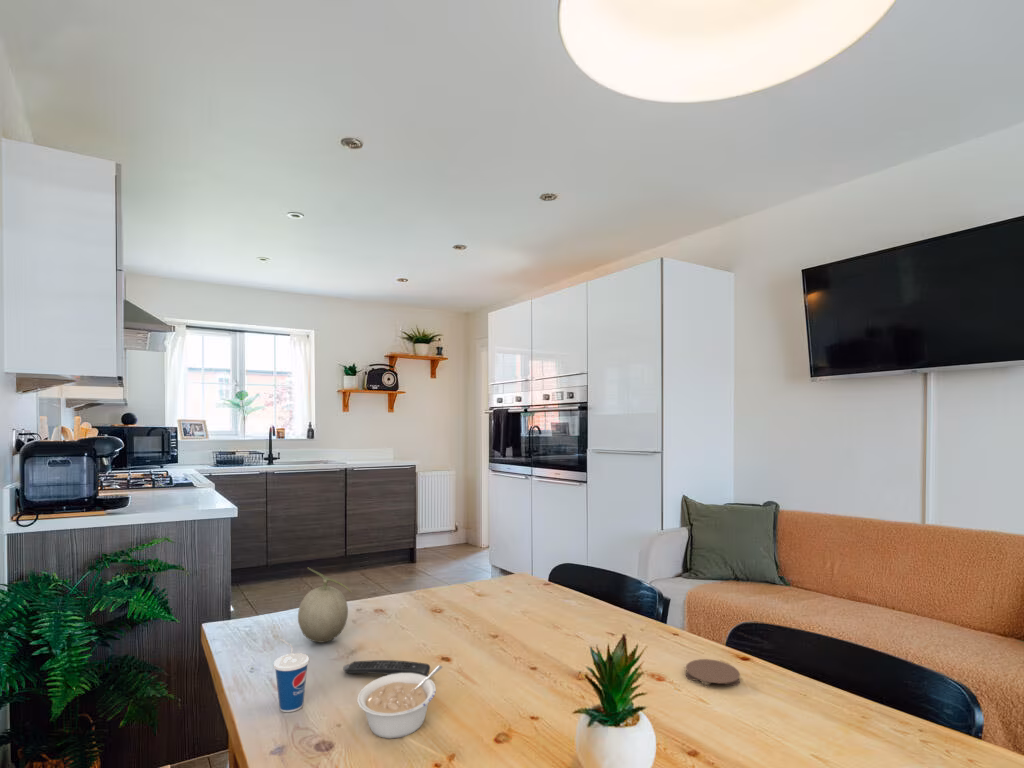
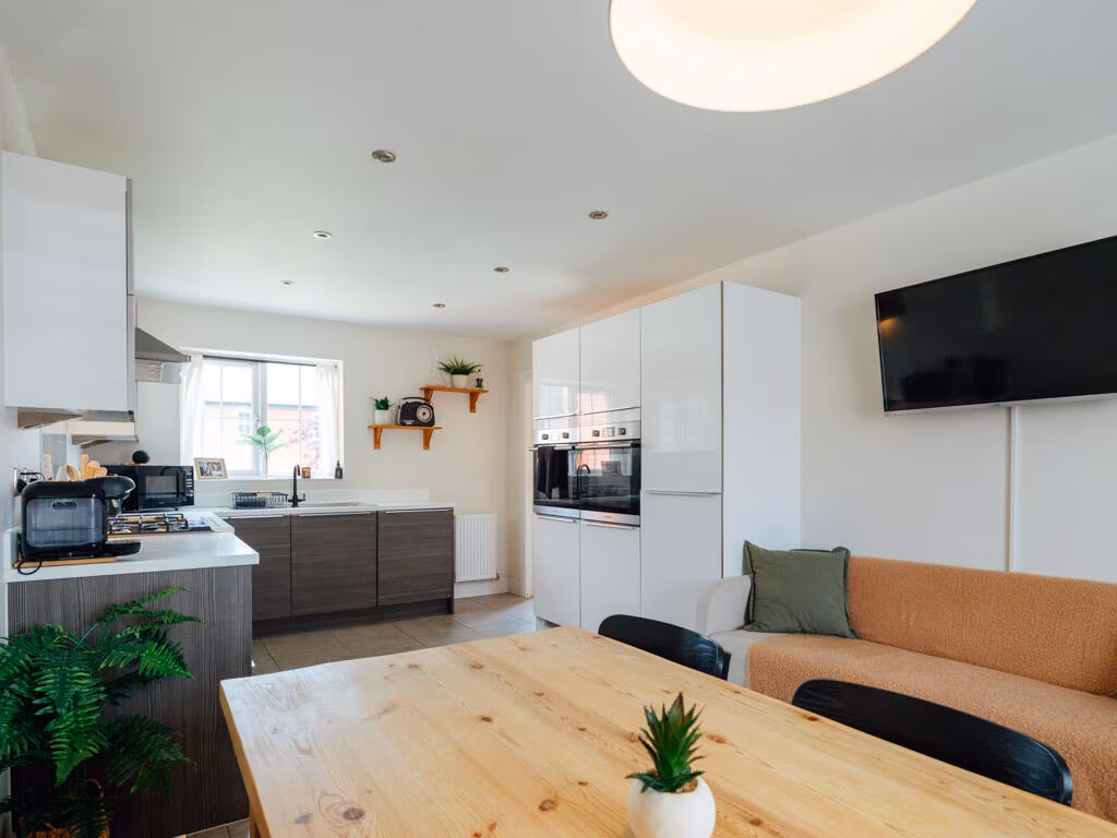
- legume (398, 702)
- fruit (325, 605)
- remote control (385, 669)
- cup (291, 670)
- coaster (712, 674)
